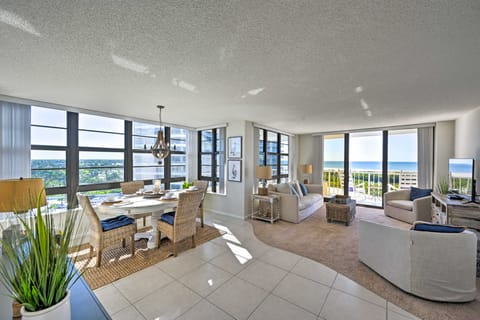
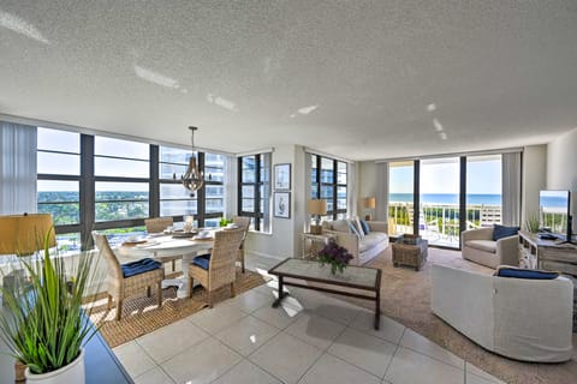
+ coffee table (325, 289)
+ bouquet (333, 258)
